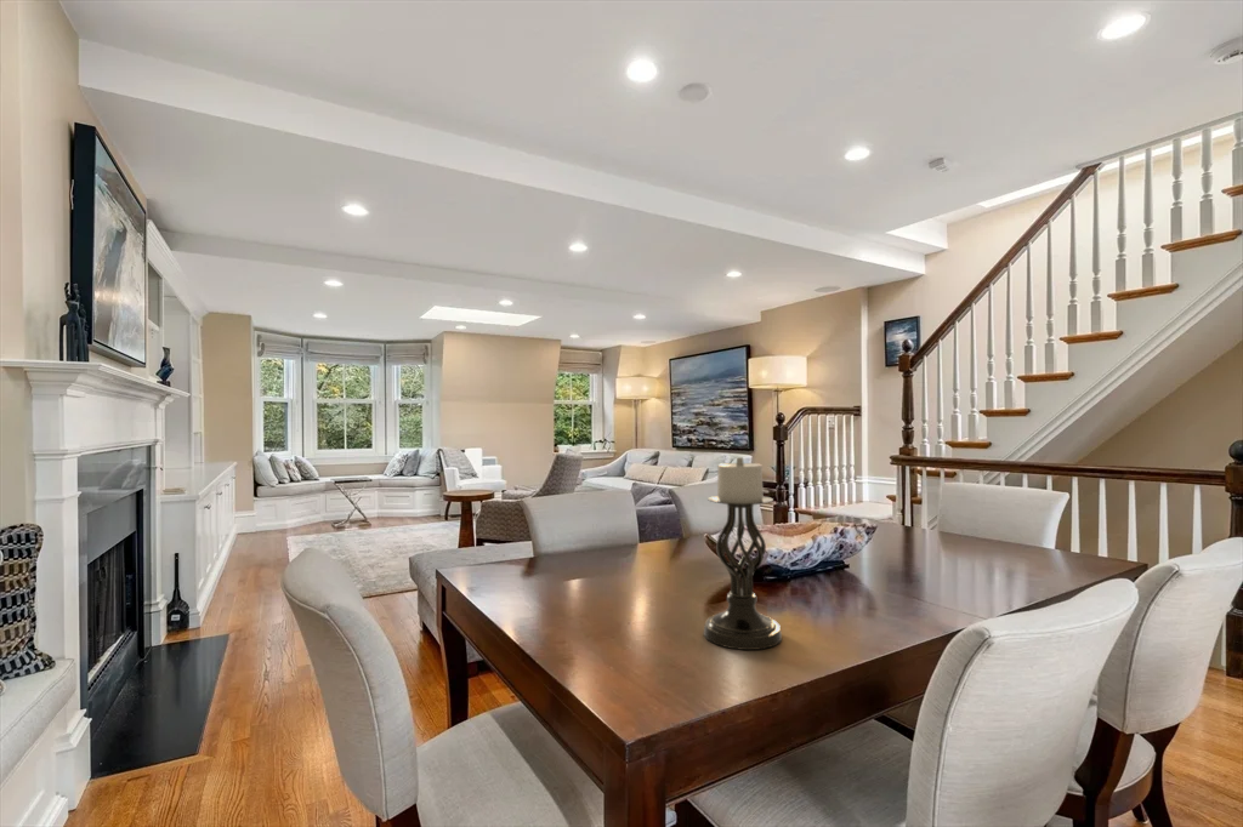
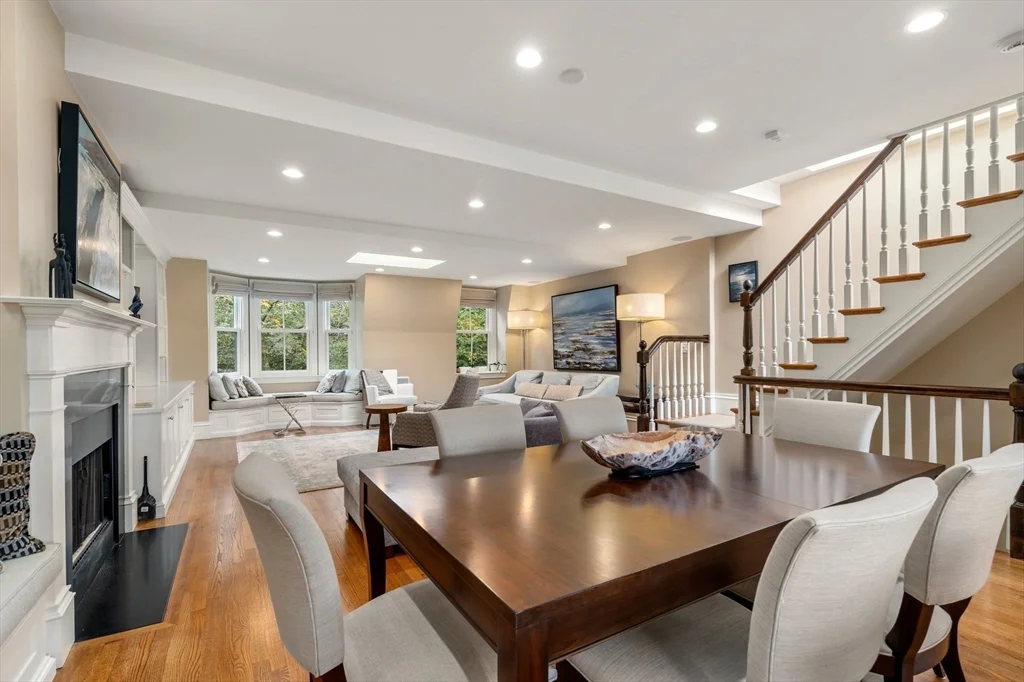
- candle holder (740, 546)
